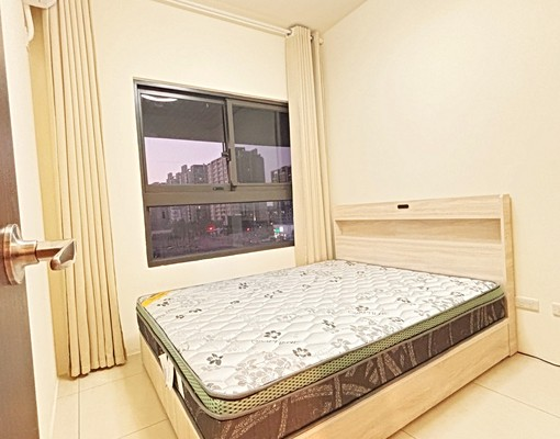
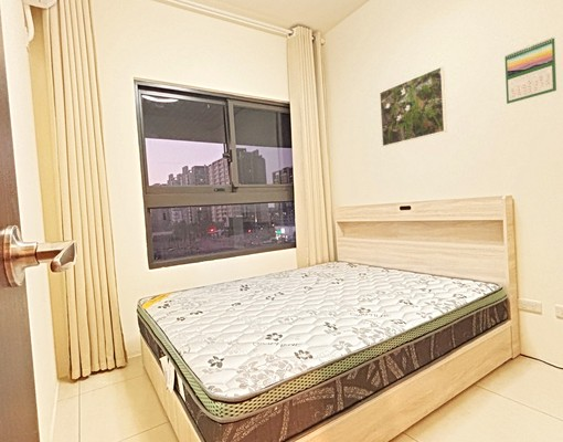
+ calendar (529, 71)
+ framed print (410, 109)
